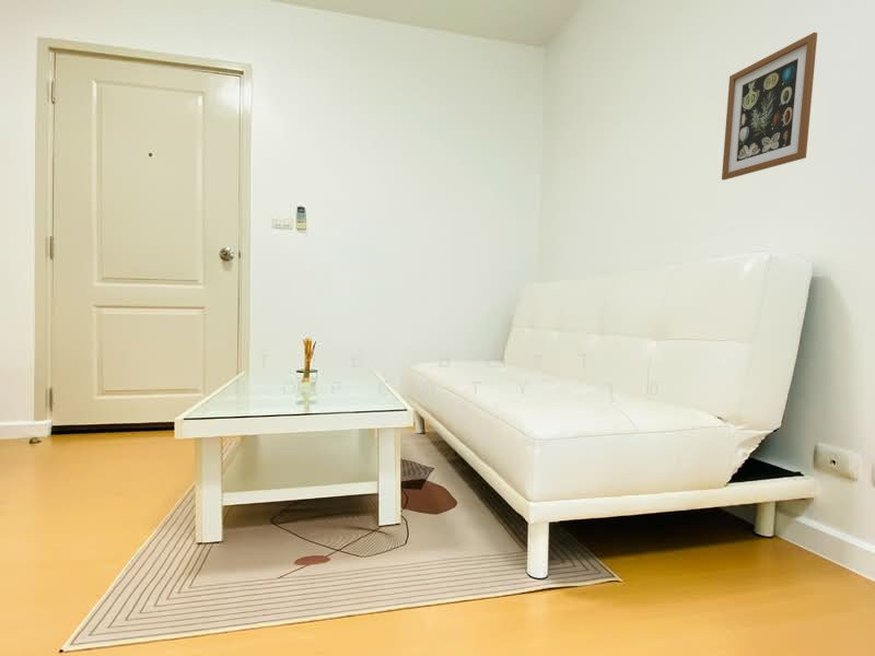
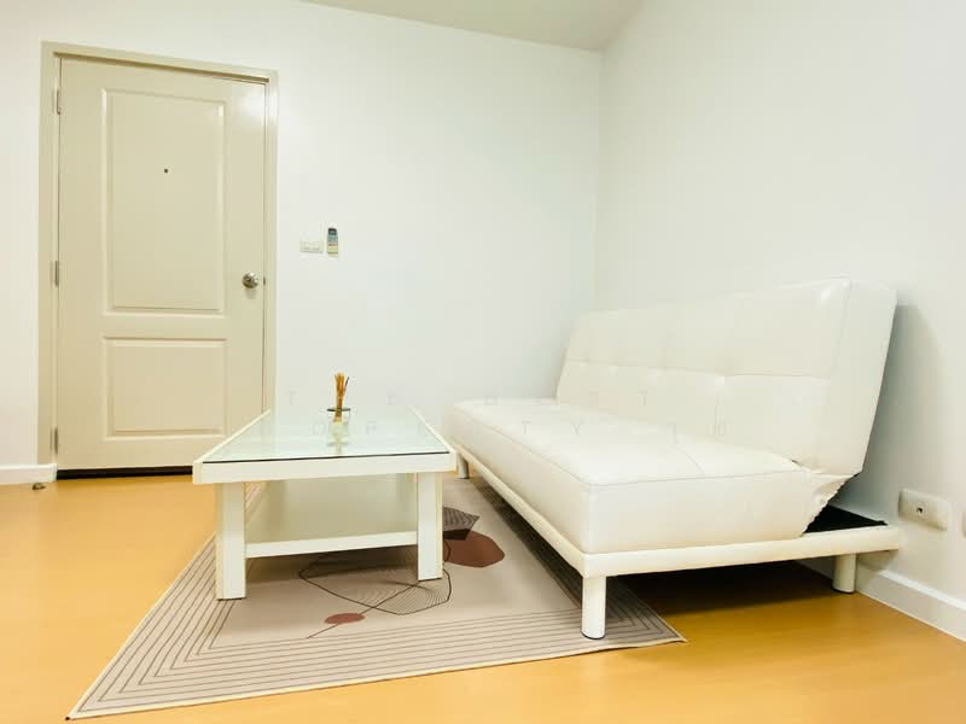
- wall art (765, 113)
